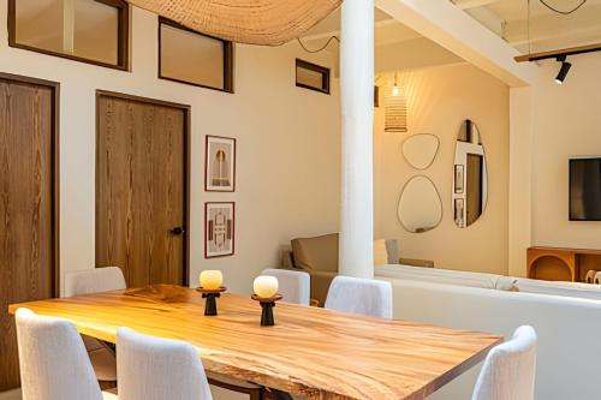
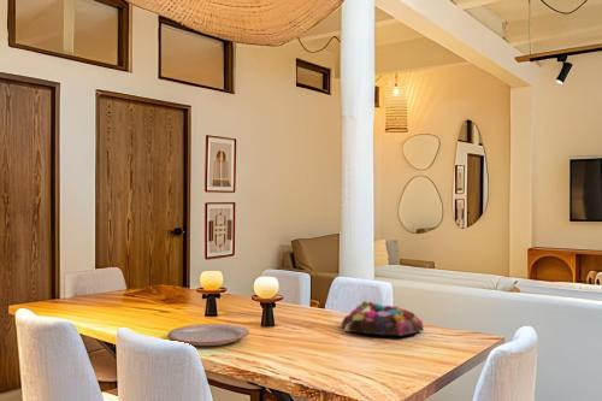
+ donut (380, 317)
+ plate (208, 335)
